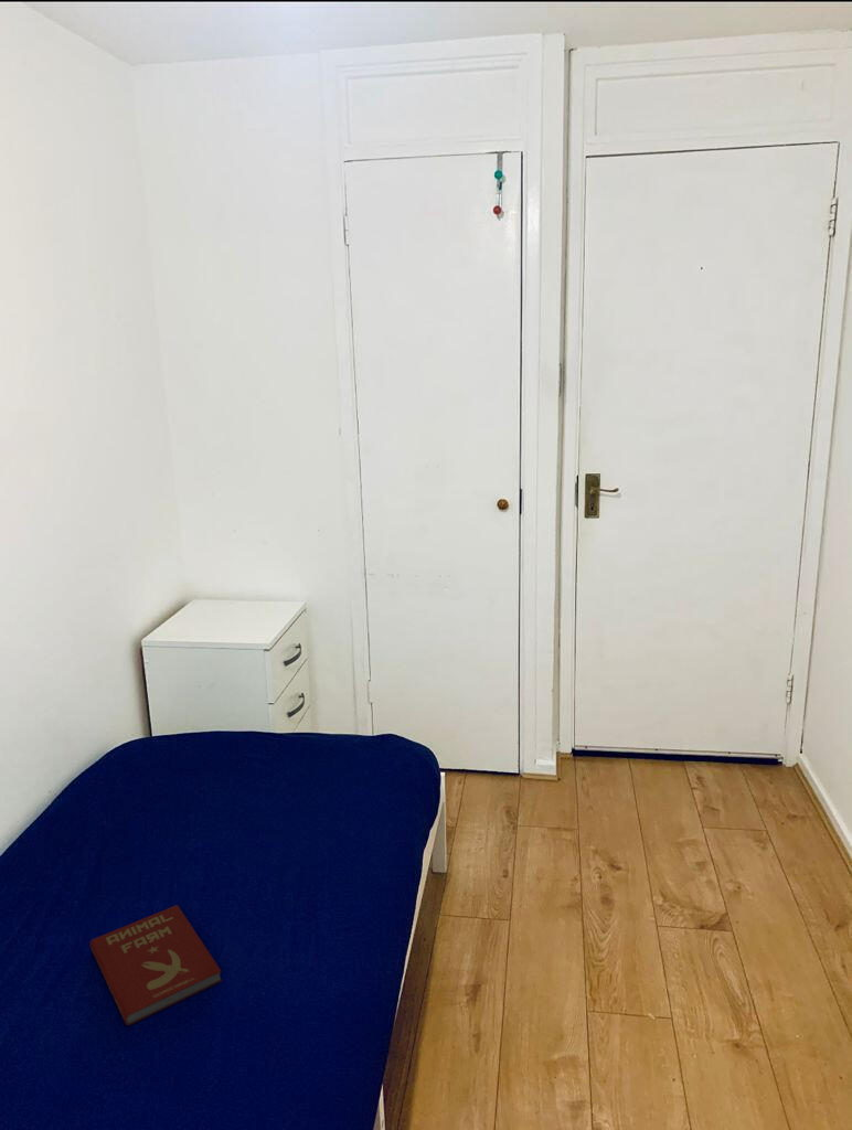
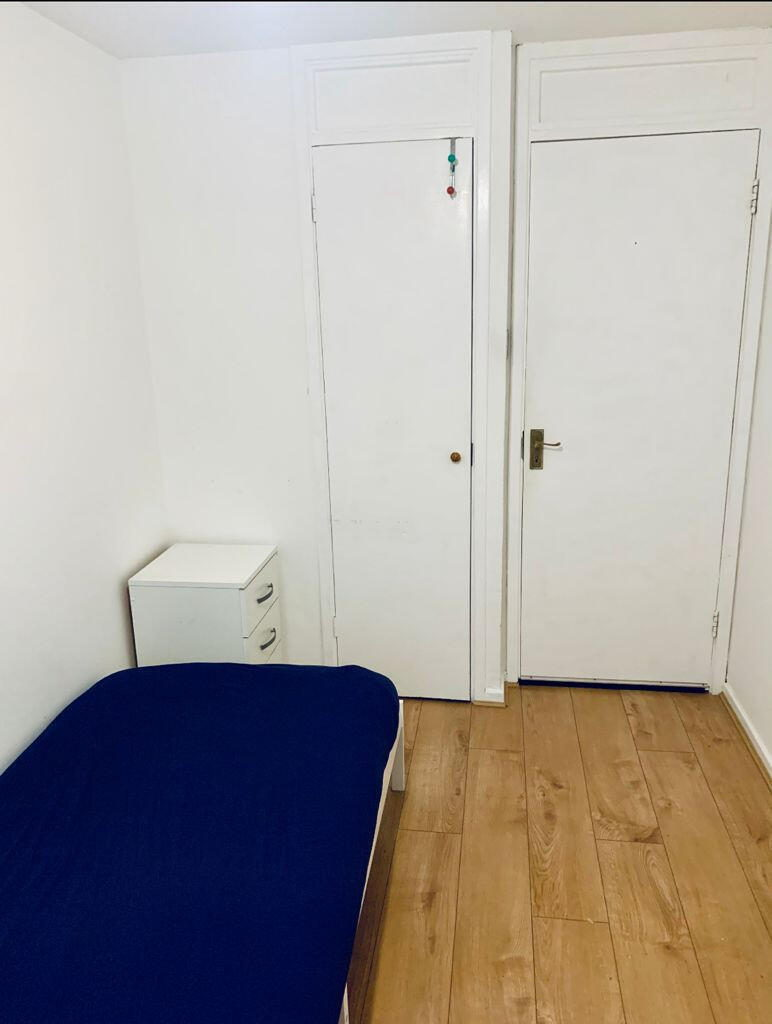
- book (153, 960)
